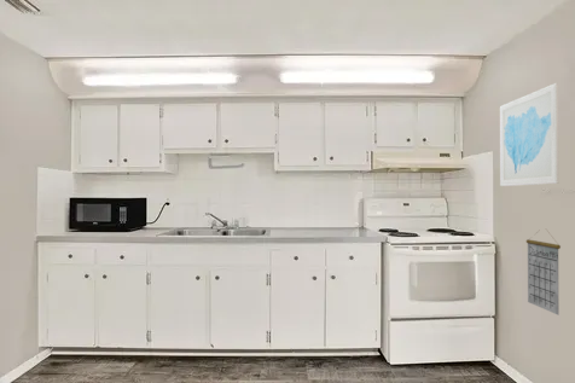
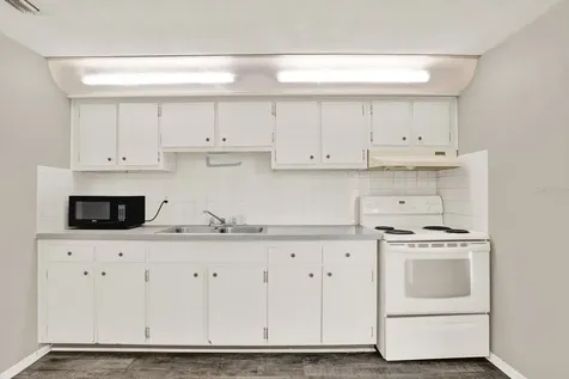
- calendar (542, 267)
- wall art (525, 140)
